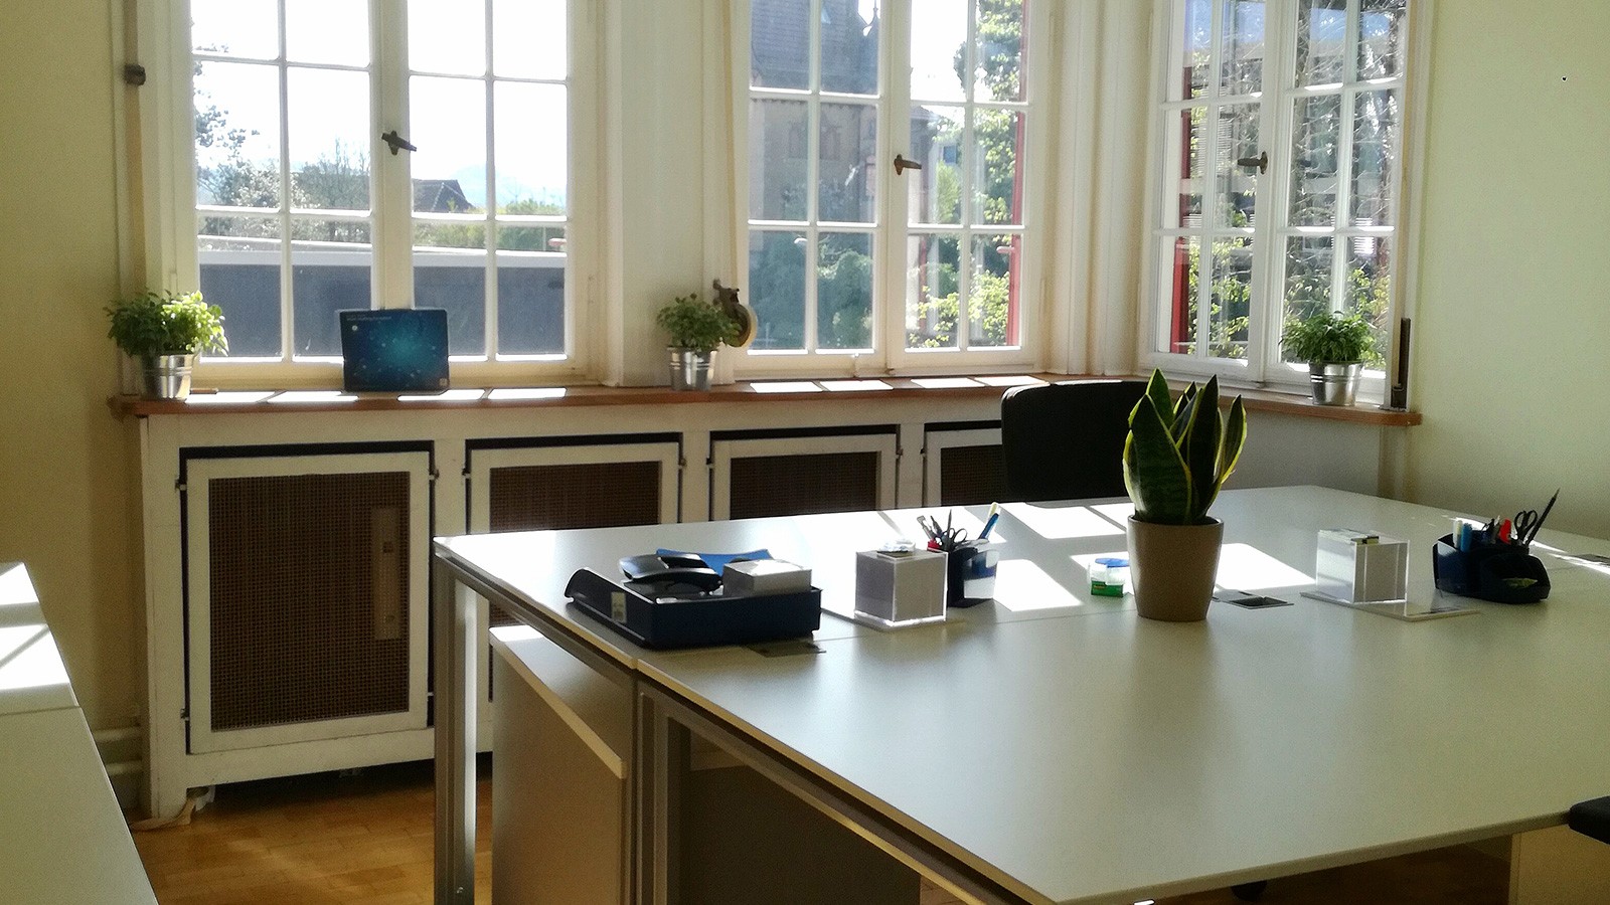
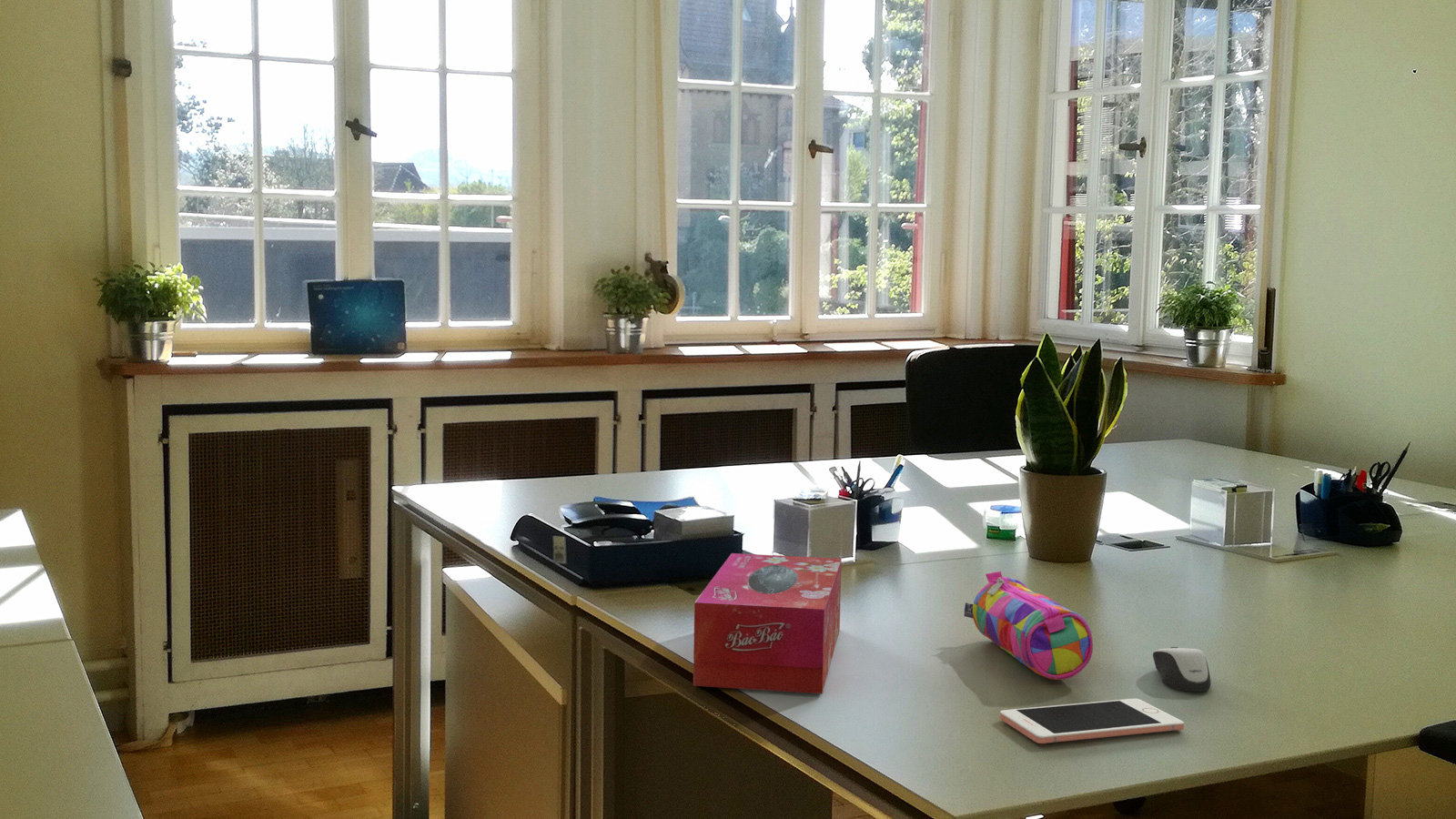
+ pencil case (1027, 624)
+ cell phone (1090, 720)
+ computer mouse (1181, 662)
+ tissue box (773, 617)
